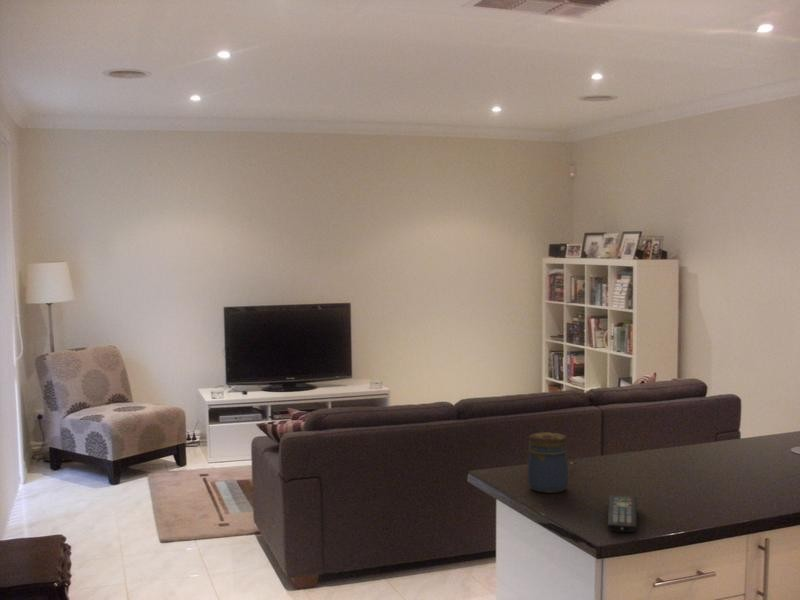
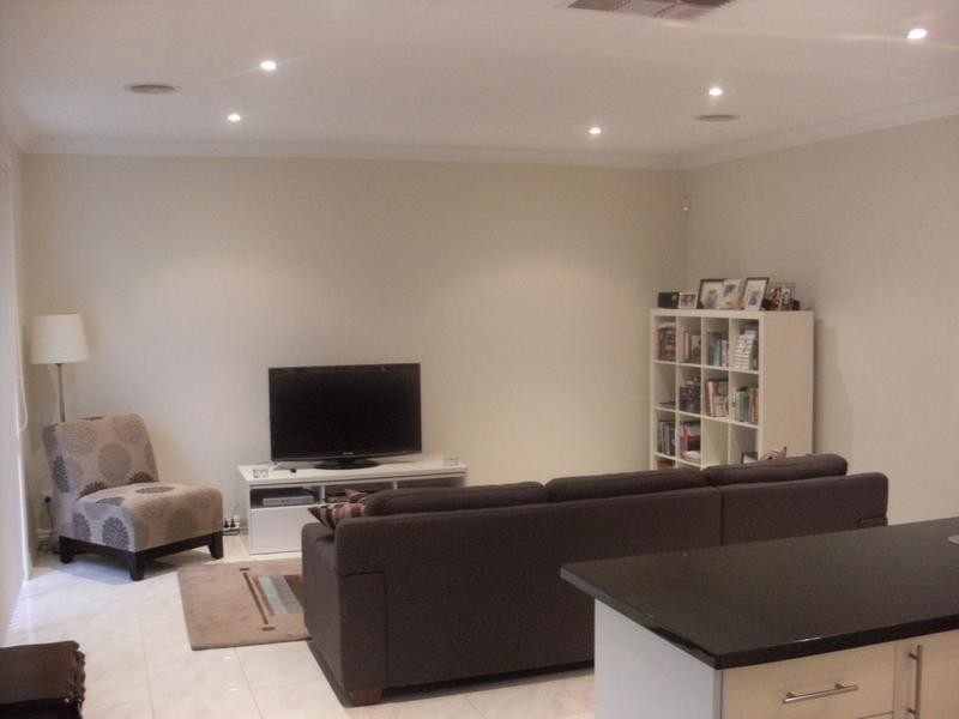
- remote control (622, 512)
- jar (549, 461)
